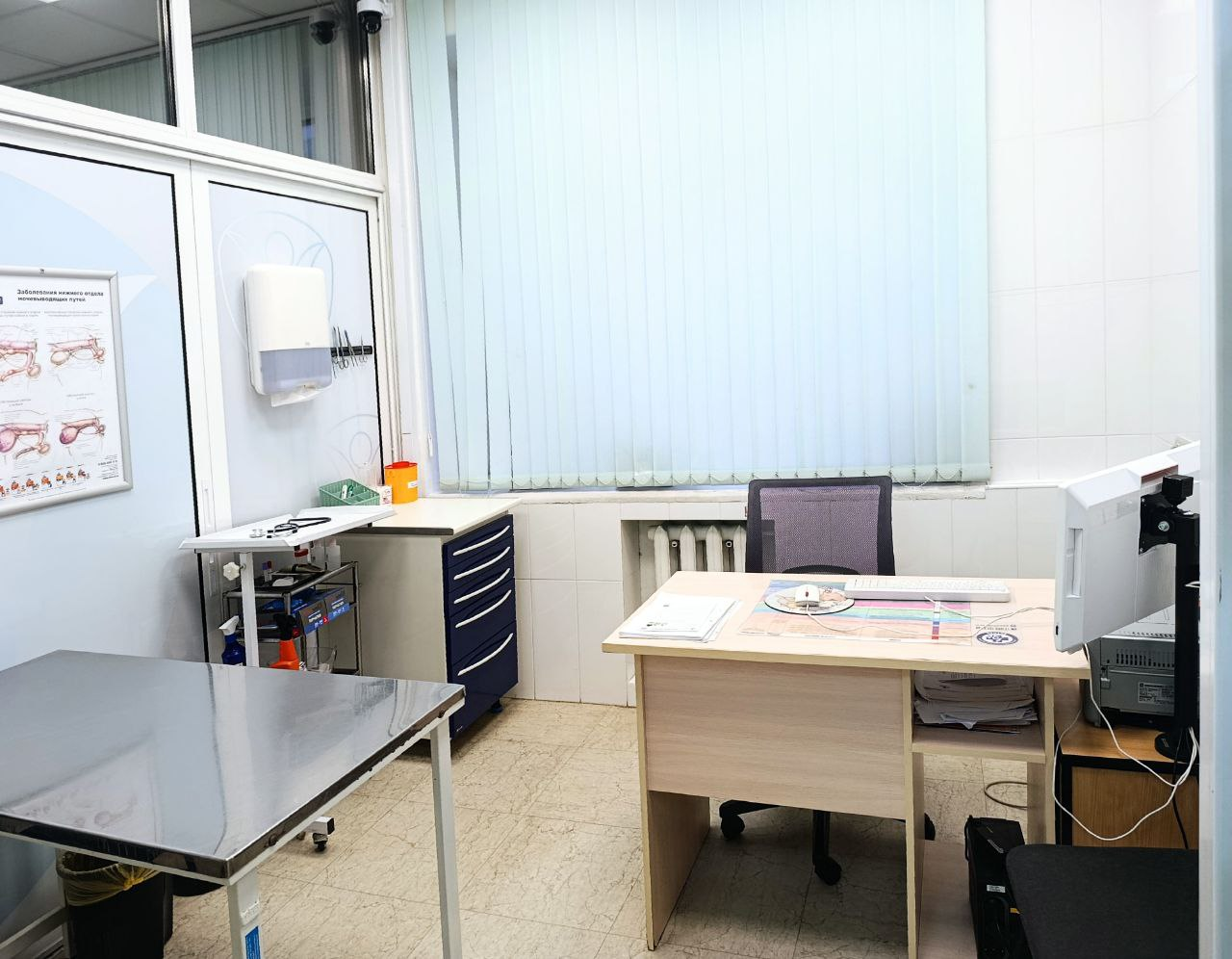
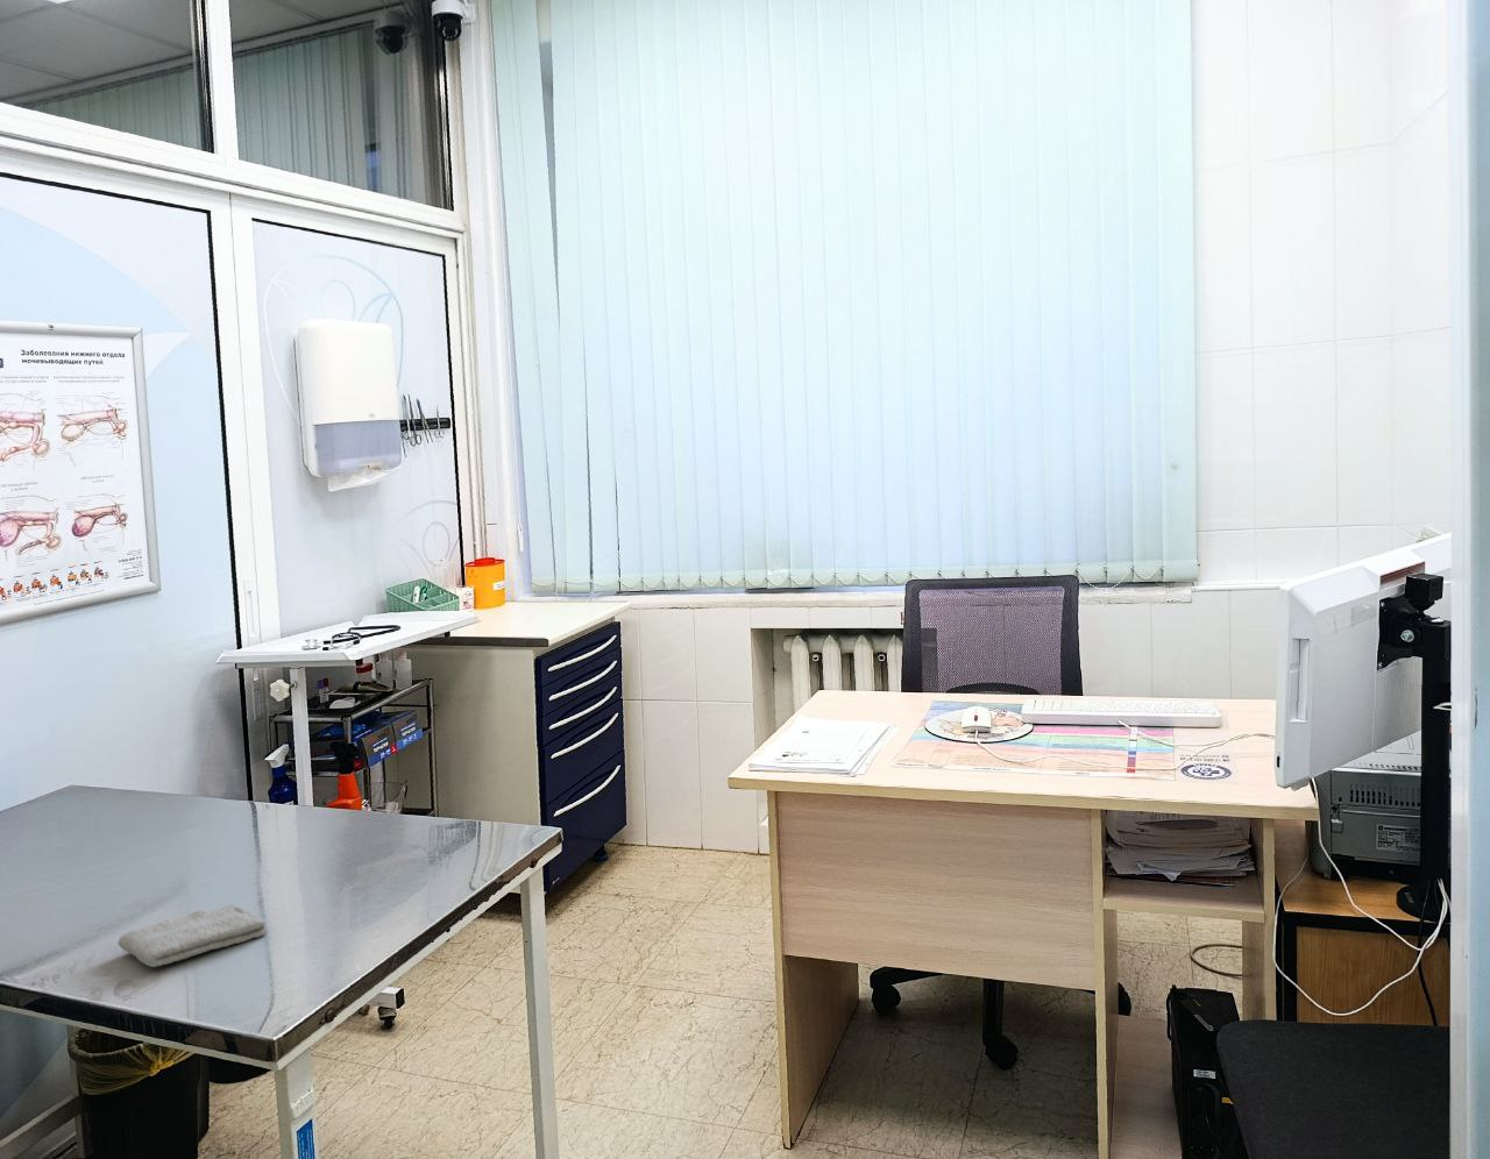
+ washcloth (195, 933)
